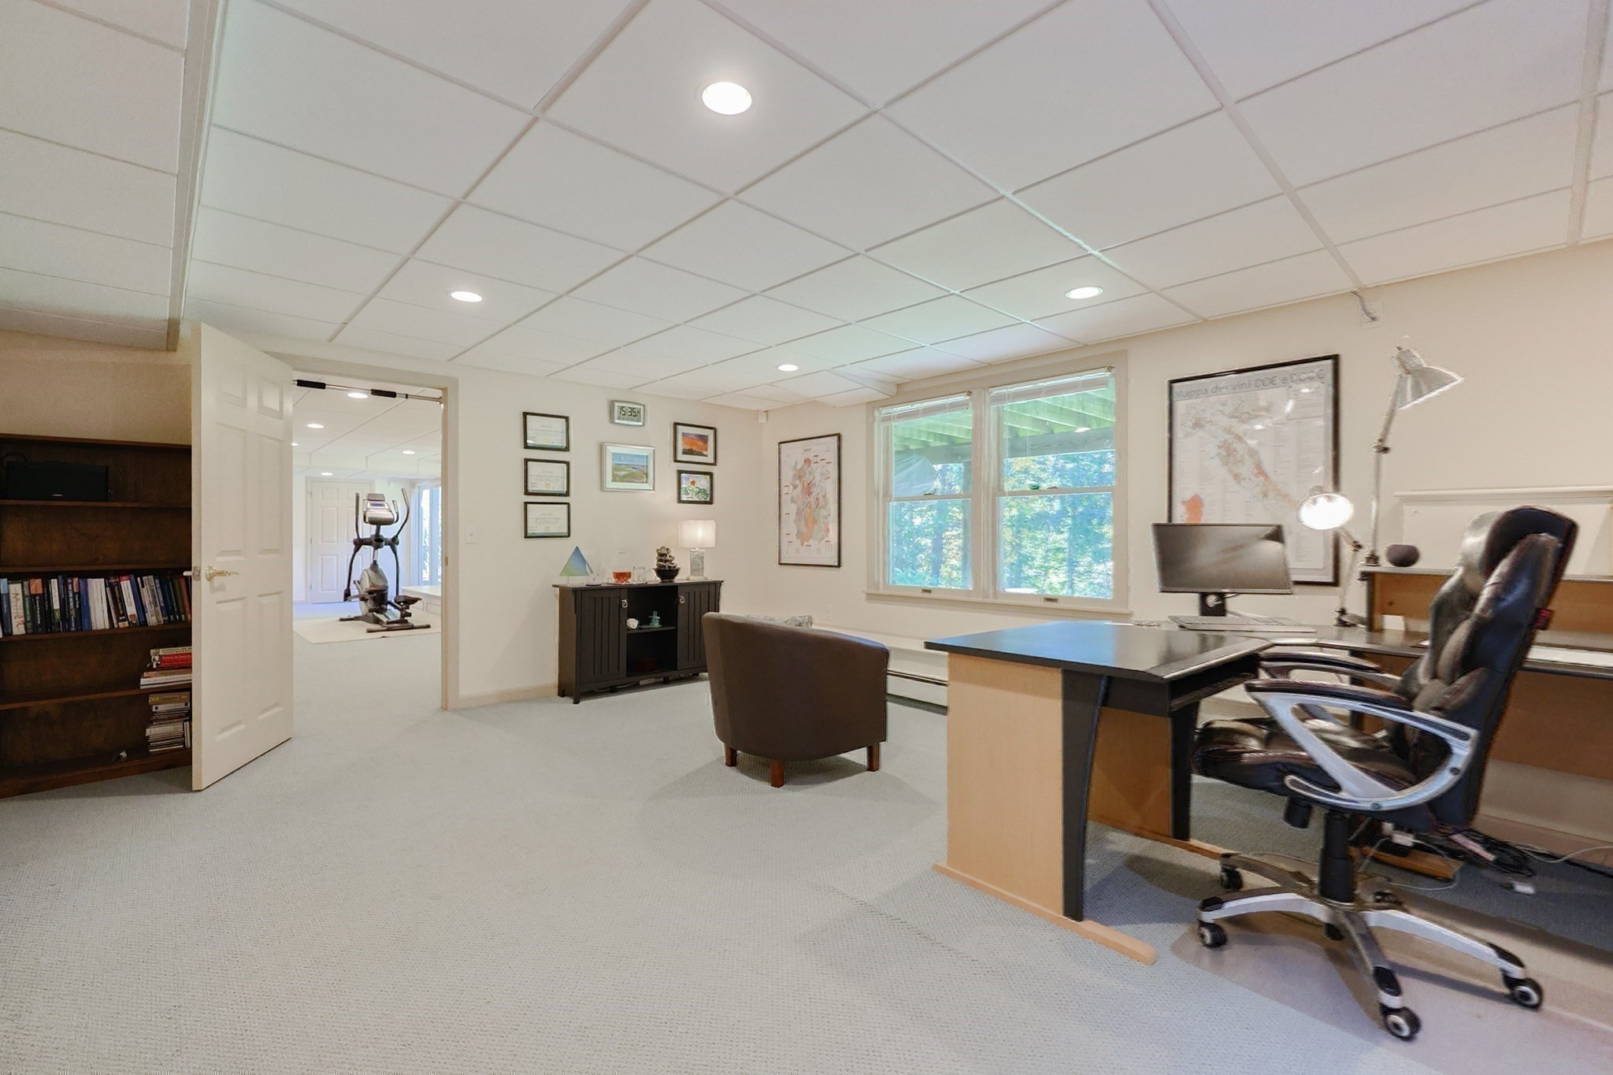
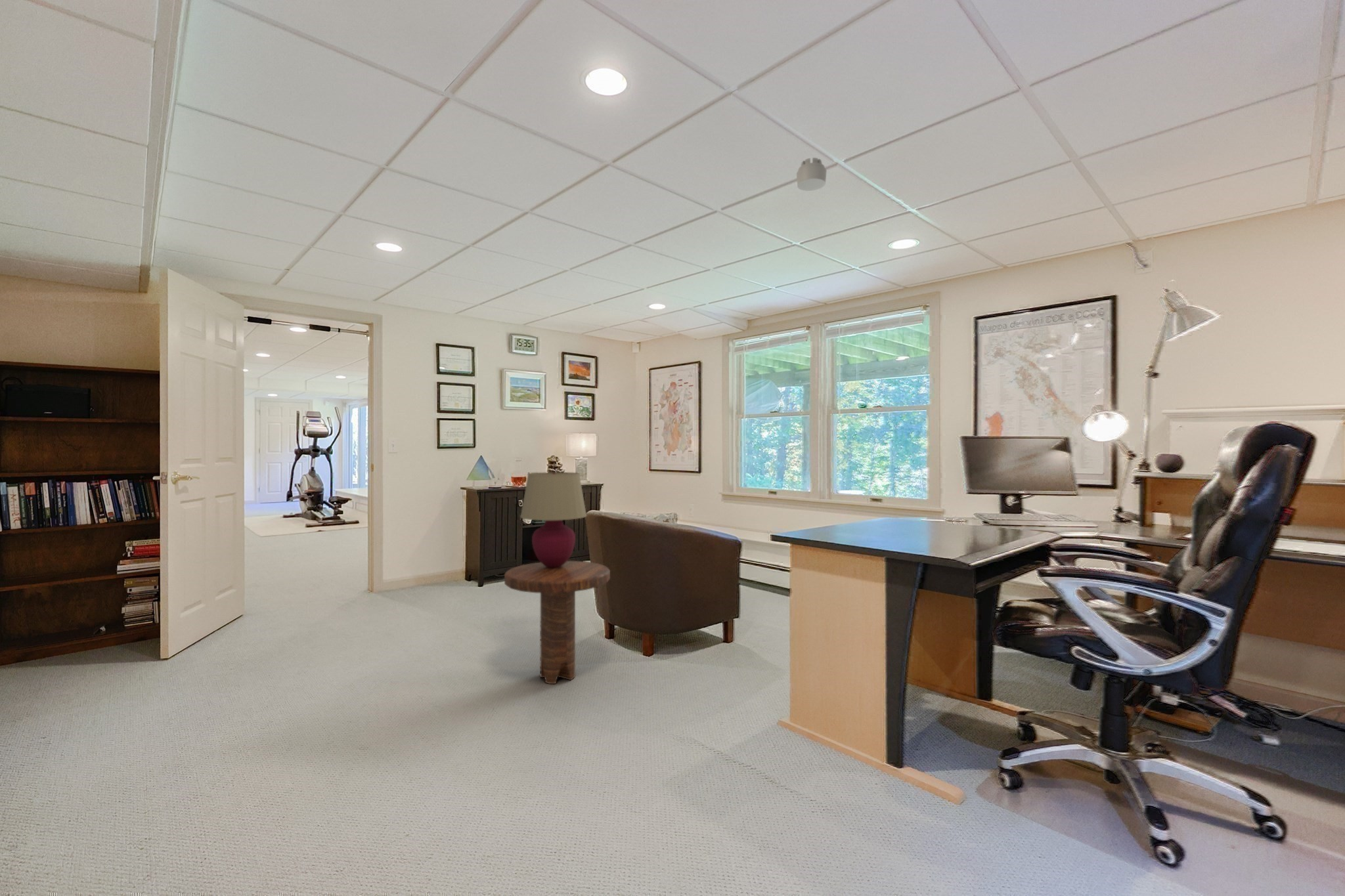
+ table lamp (554, 519)
+ side table (558, 624)
+ smoke detector (811, 173)
